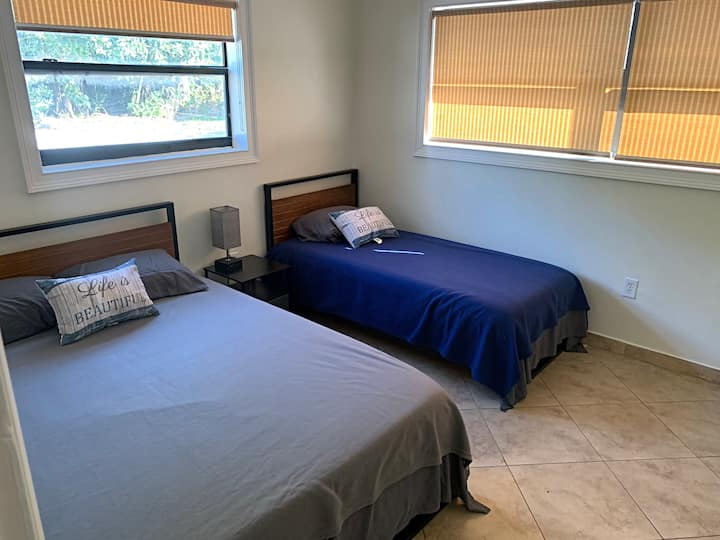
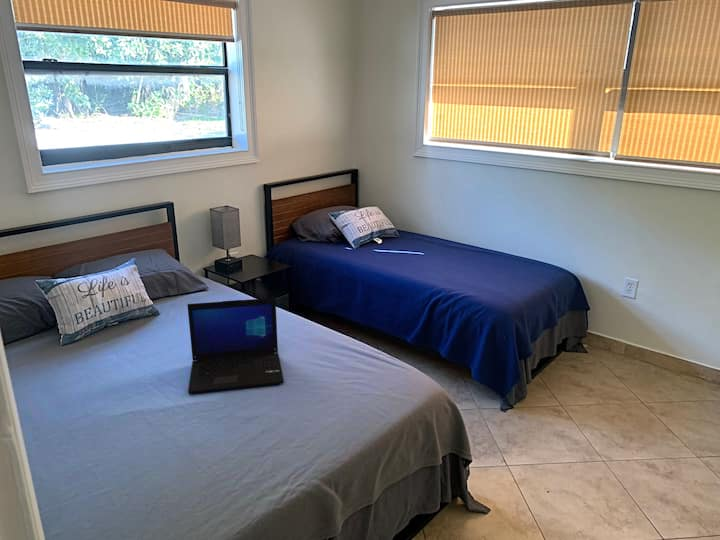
+ laptop (234, 342)
